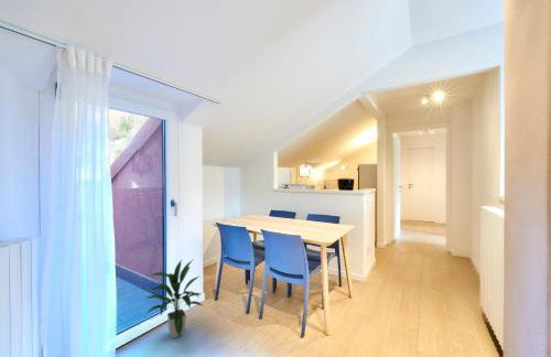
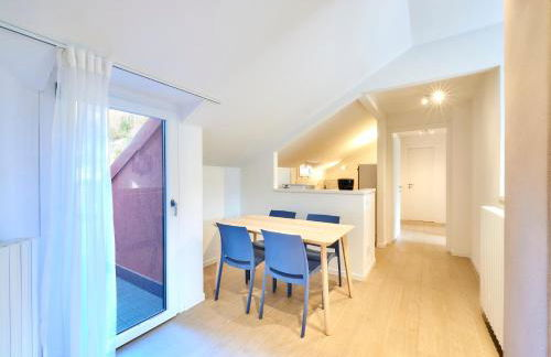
- indoor plant (175, 298)
